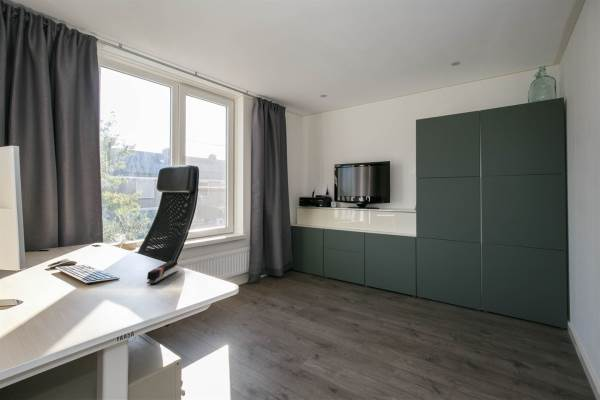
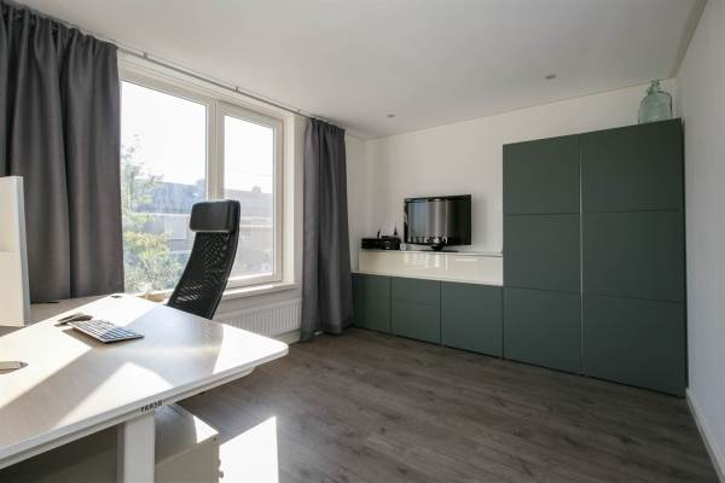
- stapler (163, 271)
